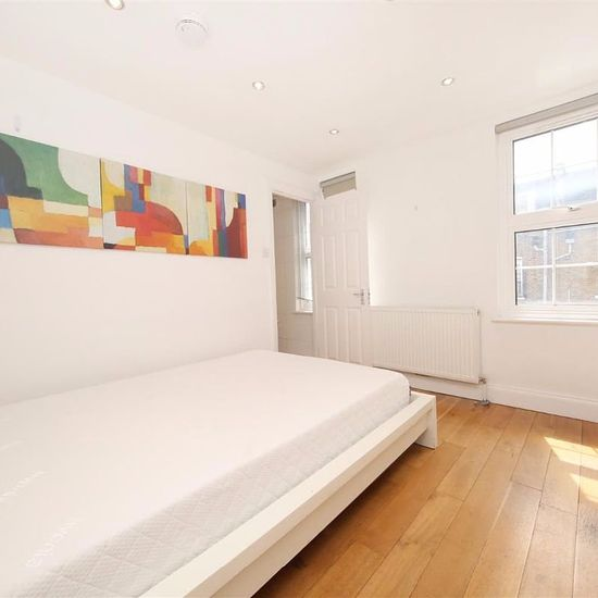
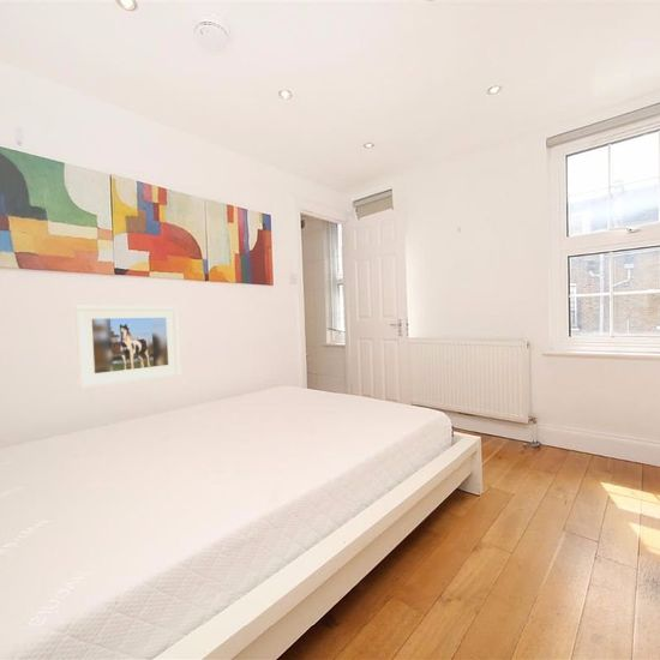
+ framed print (132, 343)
